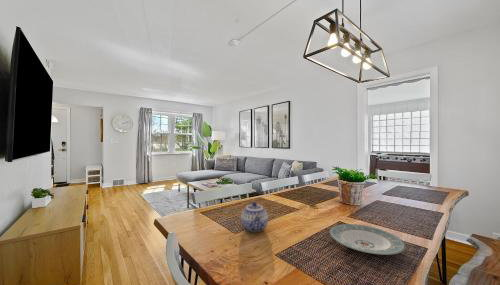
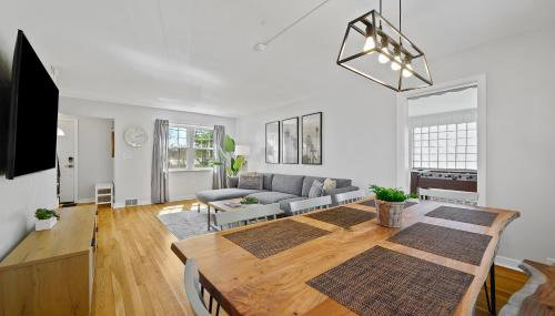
- teapot (254, 215)
- plate (364, 240)
